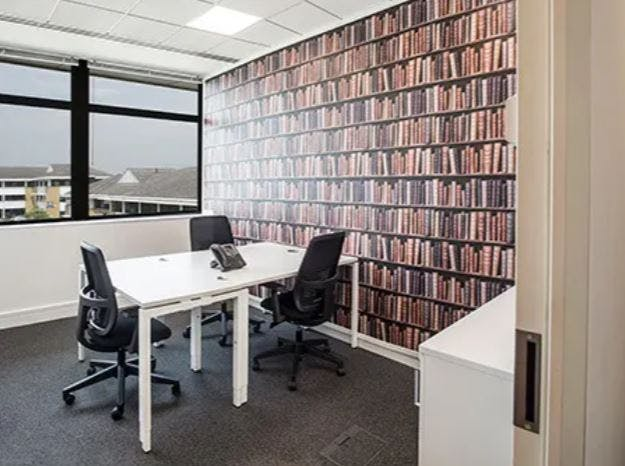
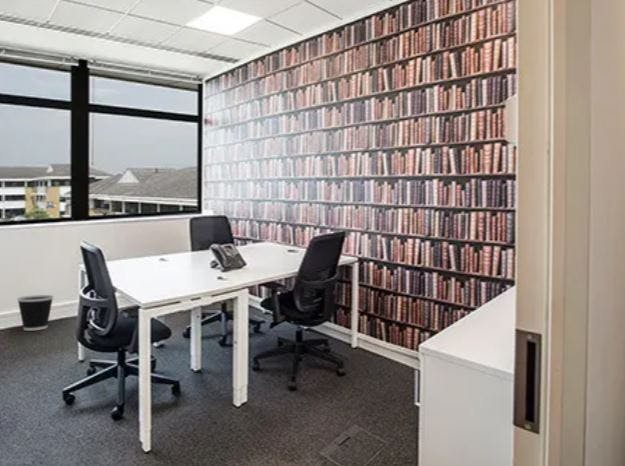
+ wastebasket (35, 312)
